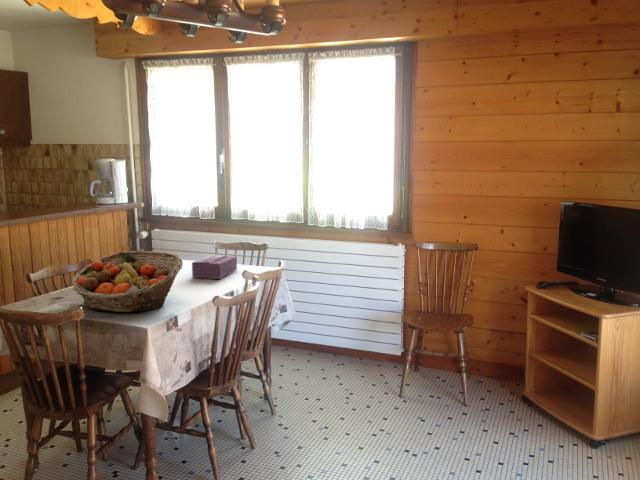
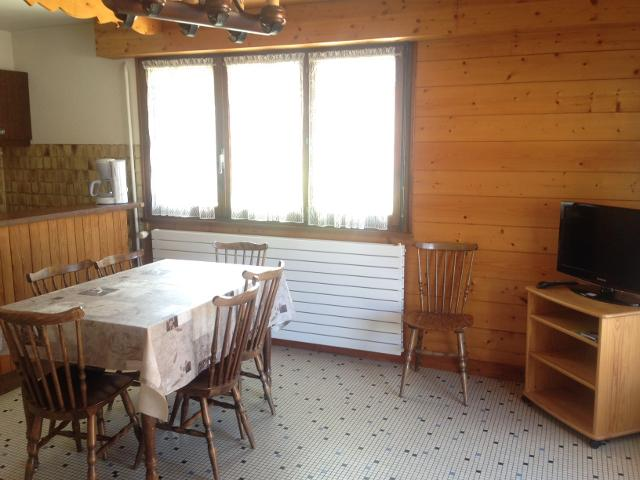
- tissue box (215, 266)
- fruit basket (128, 280)
